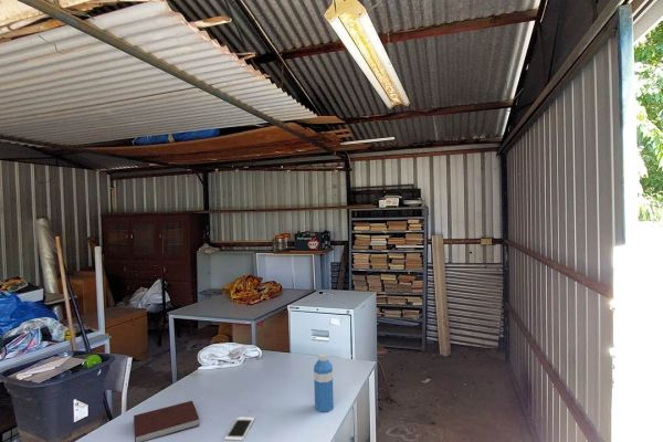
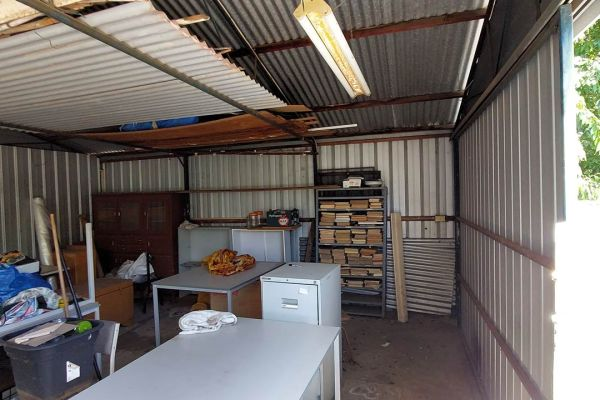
- notebook (166, 420)
- water bottle (323, 381)
- cell phone (240, 428)
